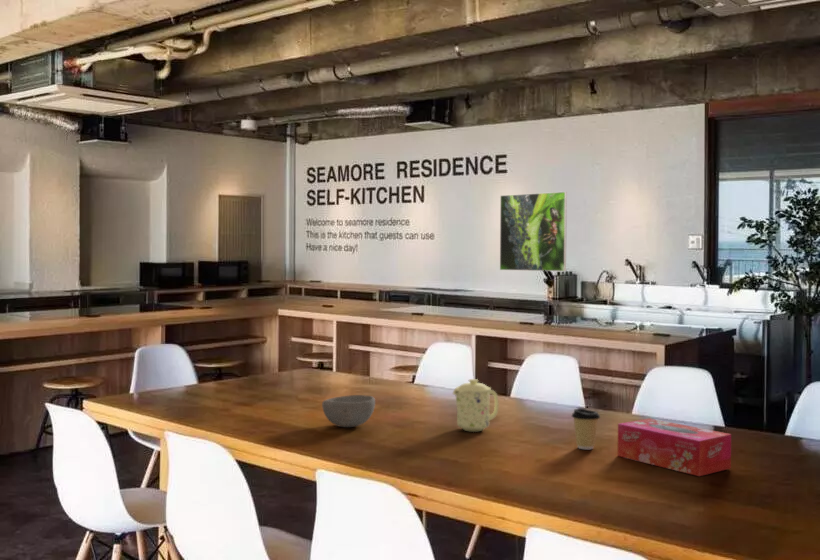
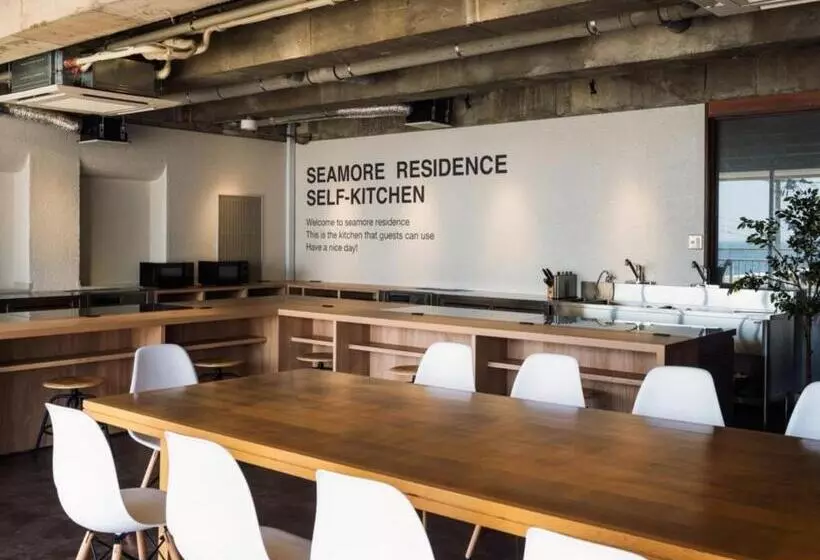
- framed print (532, 232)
- coffee cup (585, 429)
- mug (475, 404)
- bowl (348, 411)
- tissue box (672, 445)
